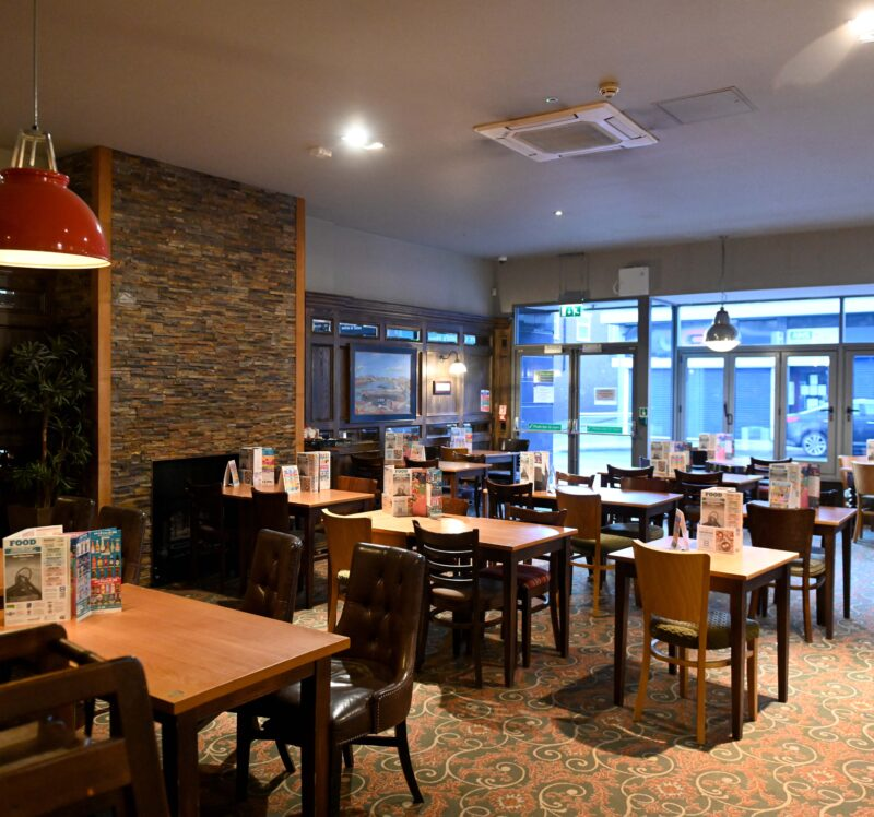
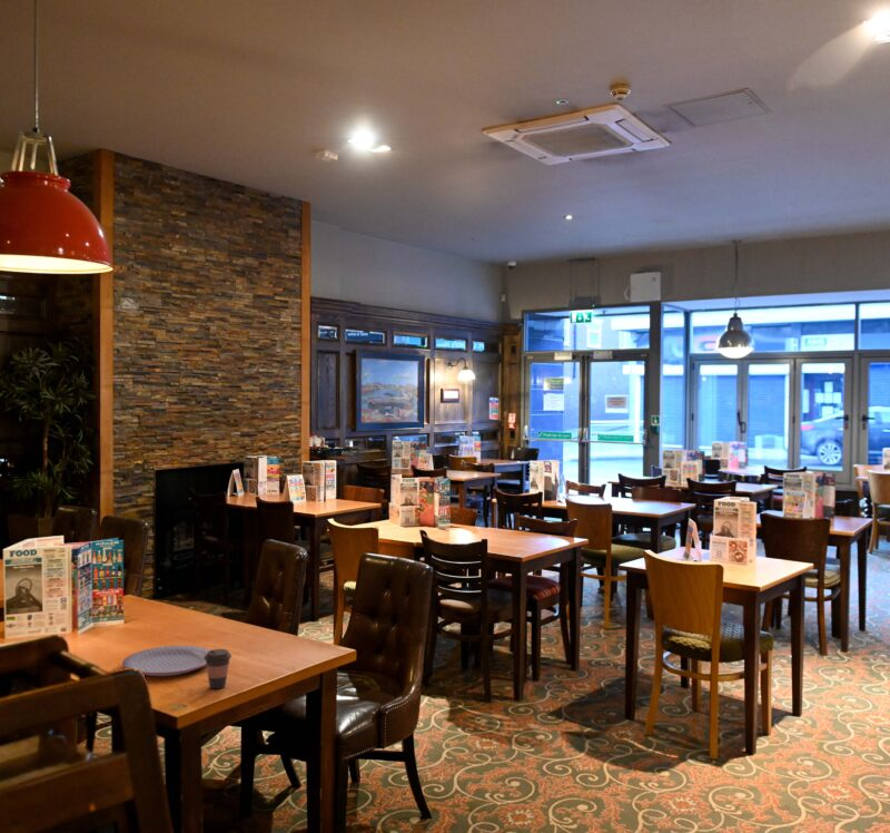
+ coffee cup (217, 668)
+ plate (169, 661)
